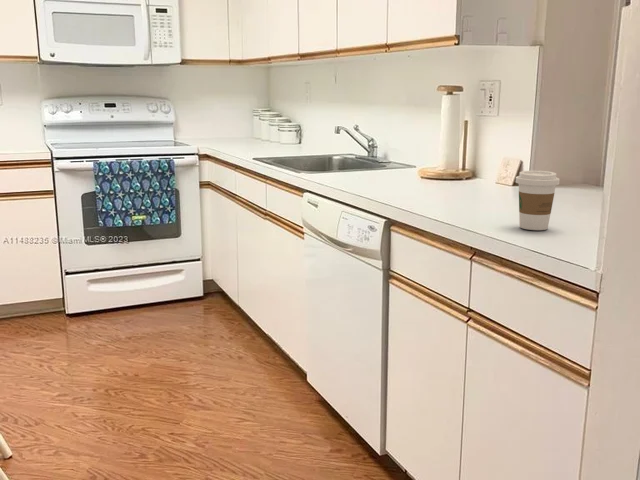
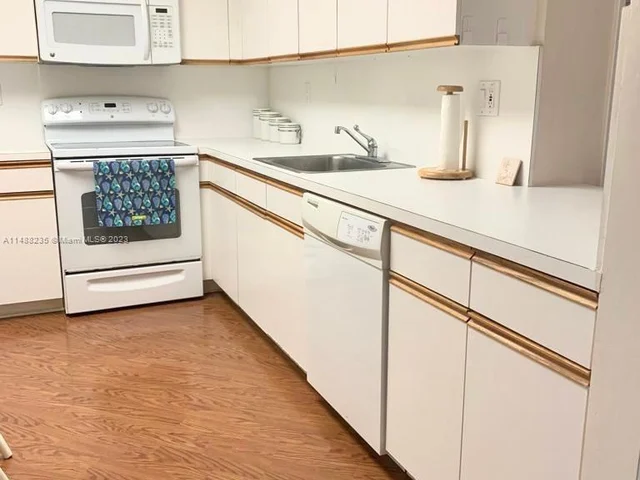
- coffee cup (535, 200)
